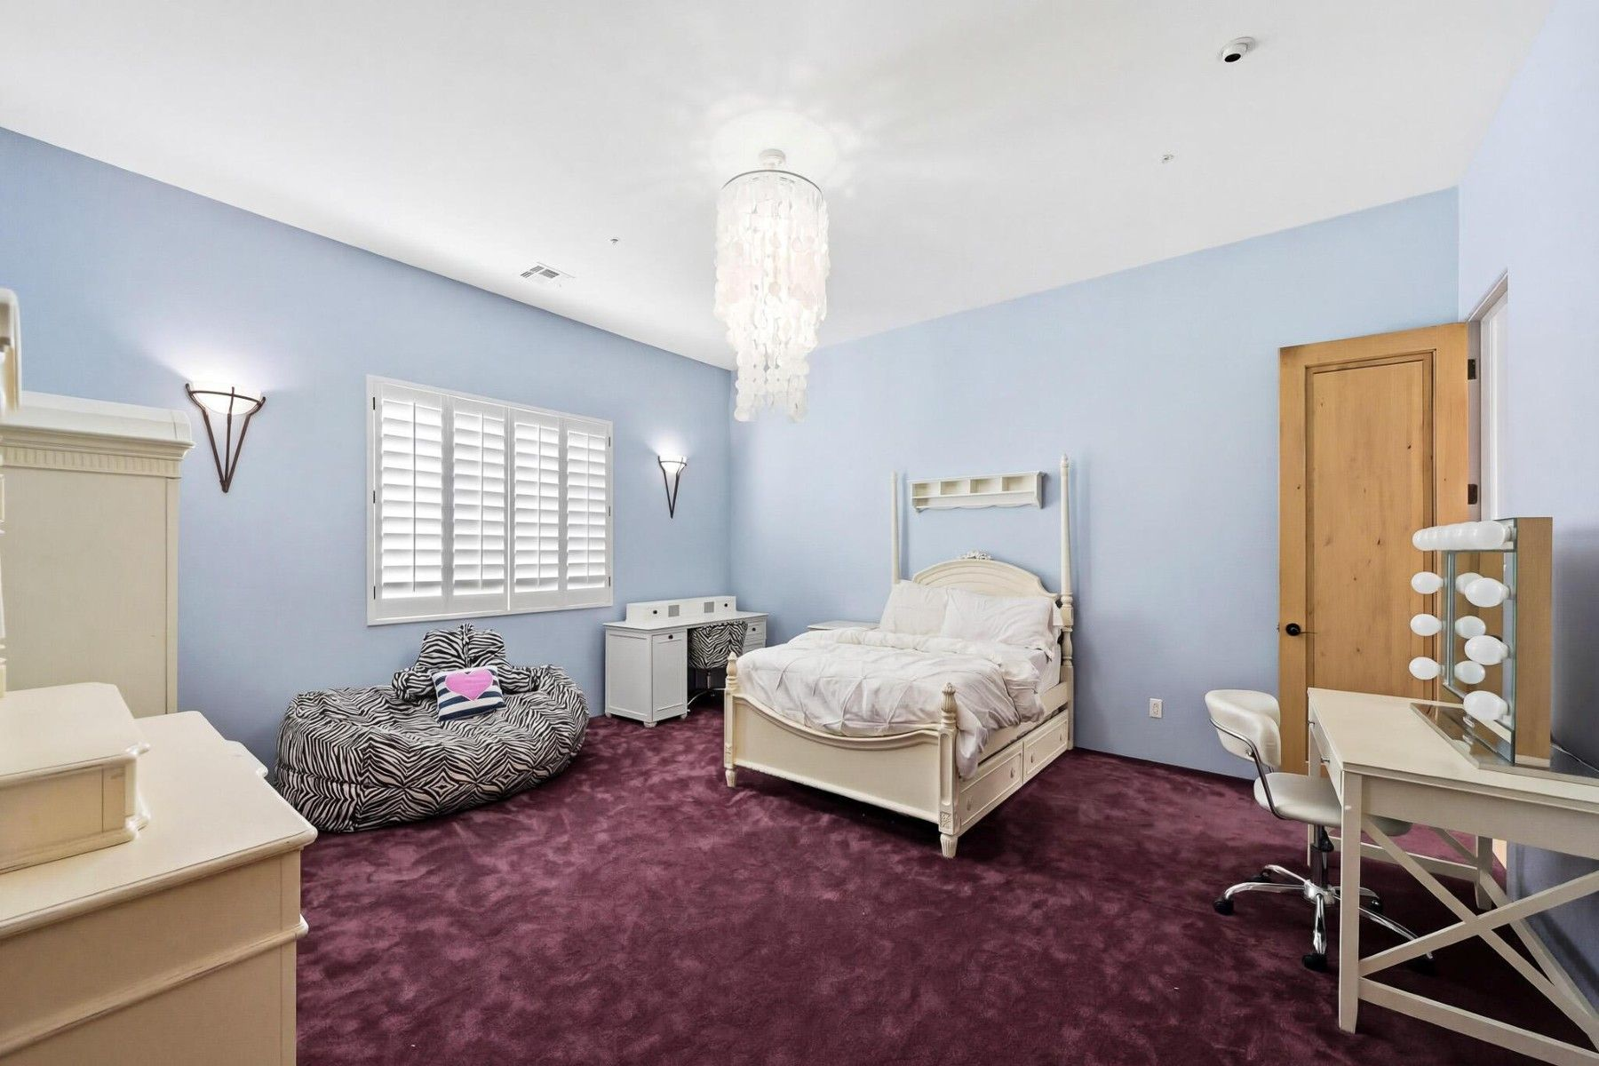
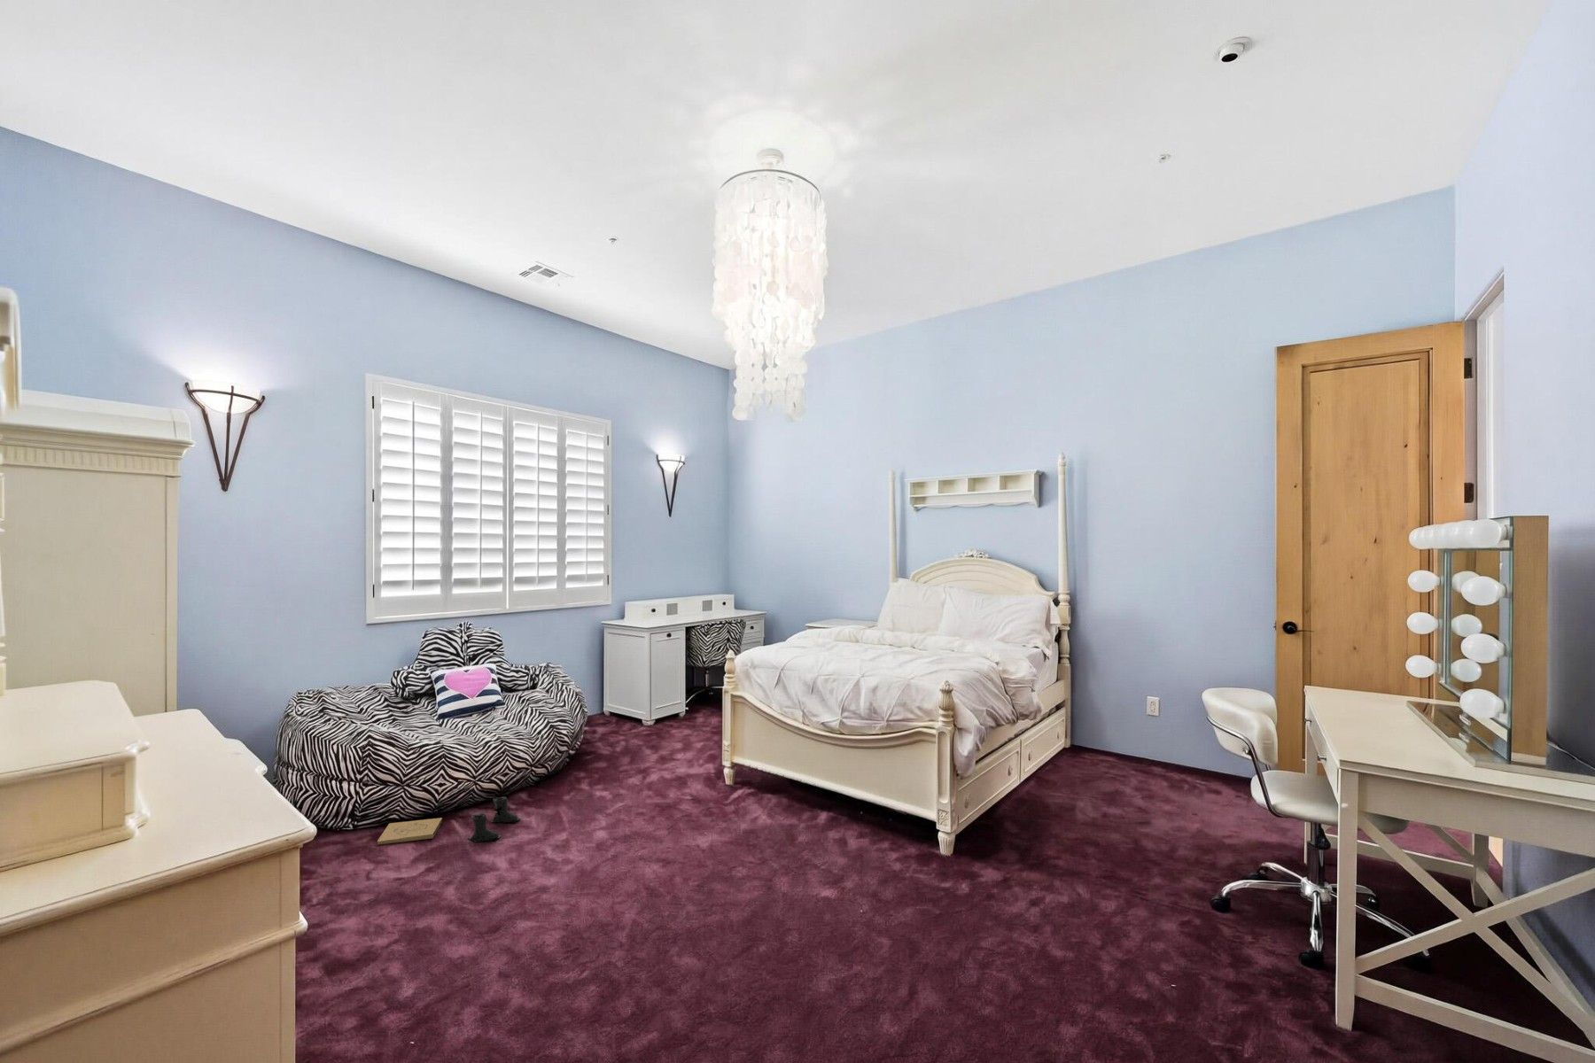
+ box (411, 830)
+ boots (495, 817)
